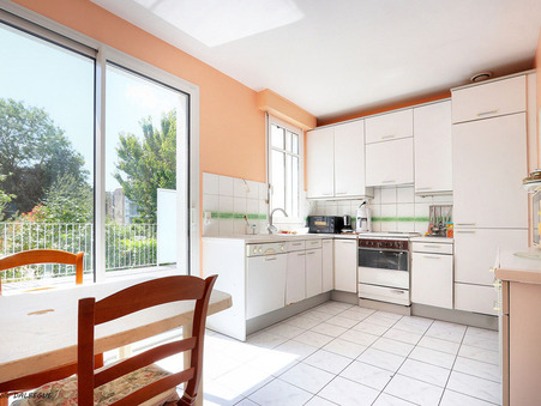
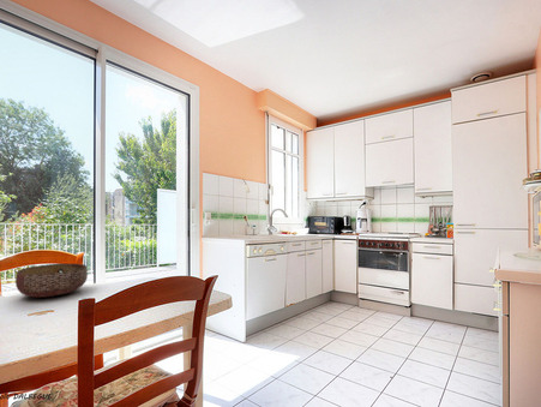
+ bowl (53, 280)
